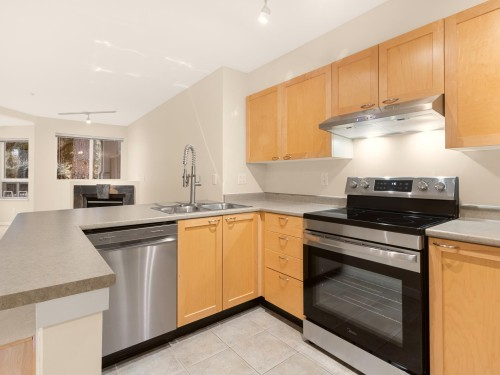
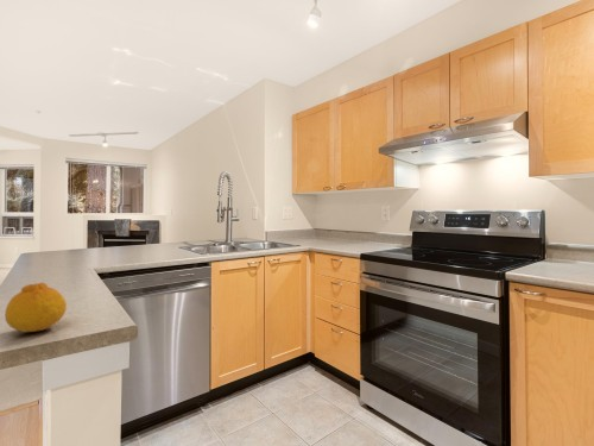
+ fruit (36, 306)
